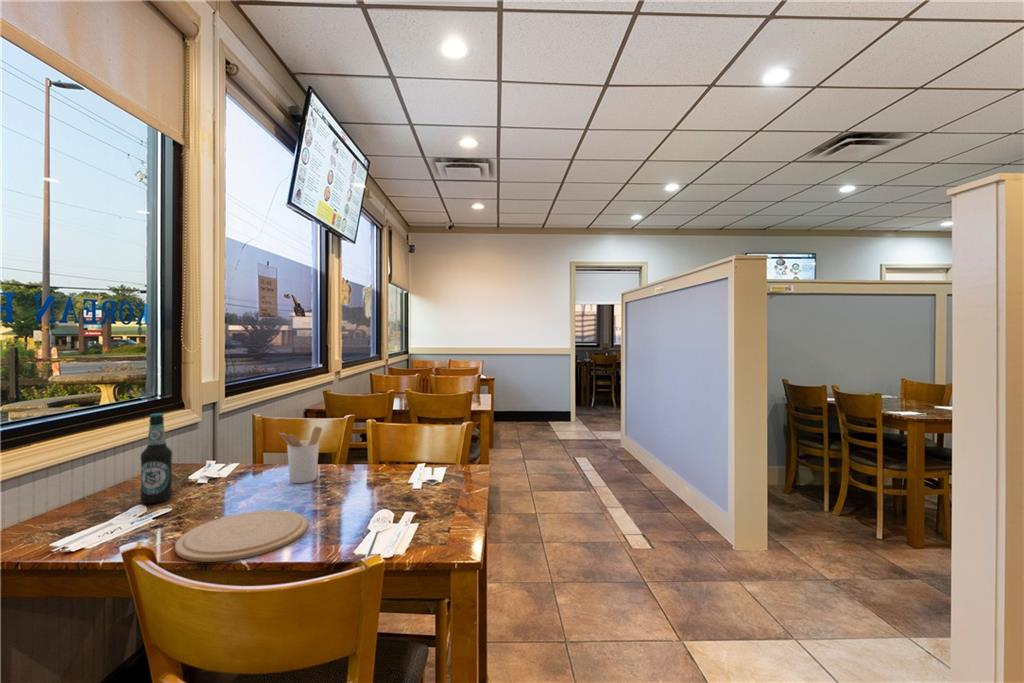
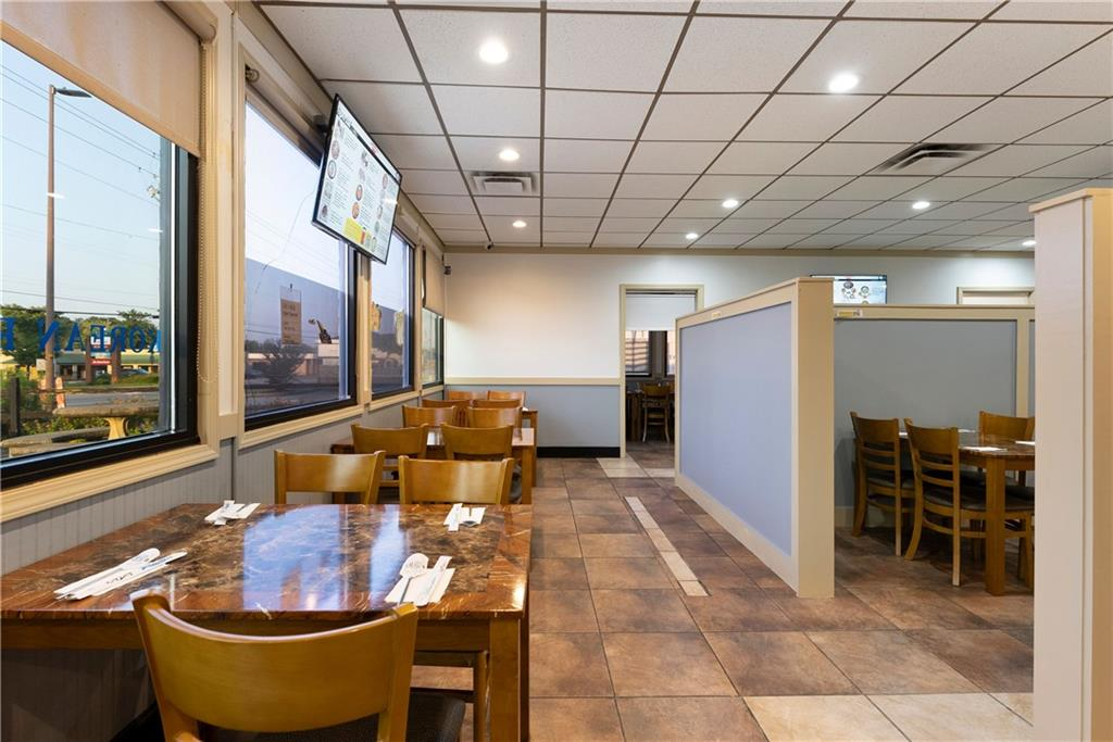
- bottle (156, 457)
- utensil holder (298, 454)
- plate (245, 531)
